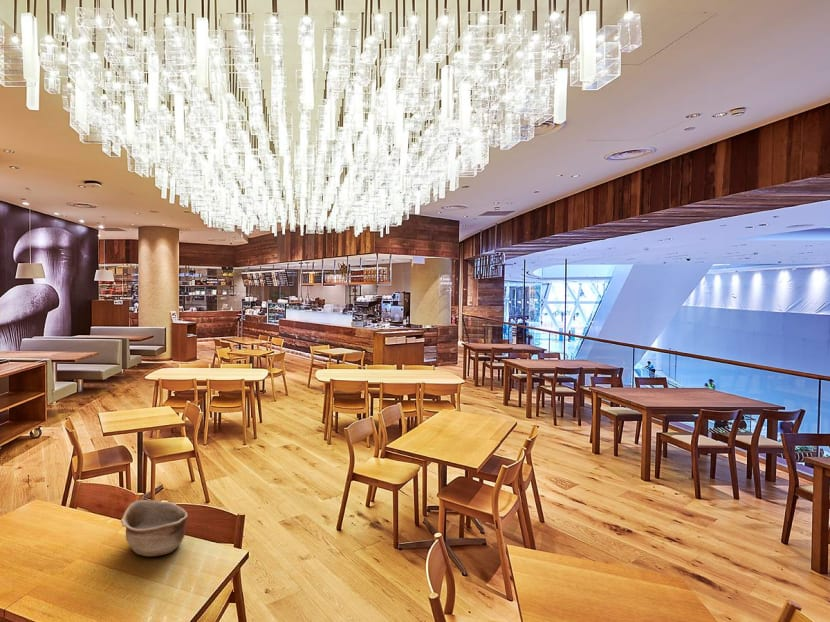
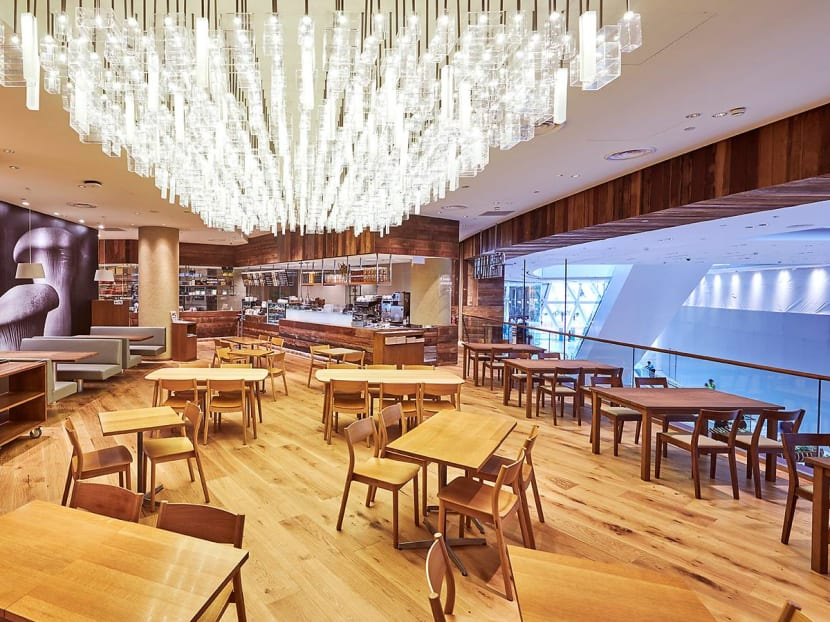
- ceramic bowl (156, 528)
